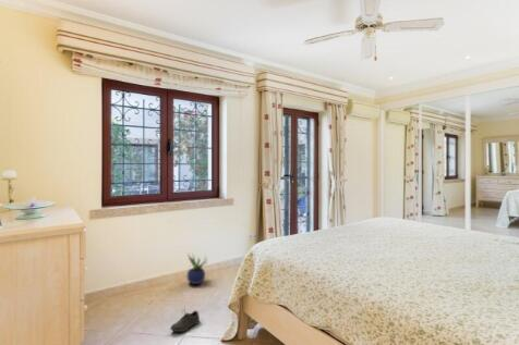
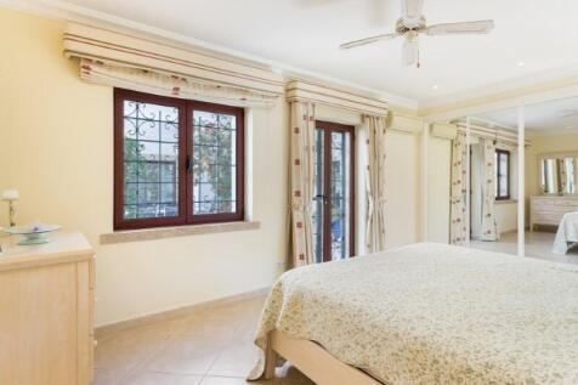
- shoe (184, 318)
- potted plant (196, 267)
